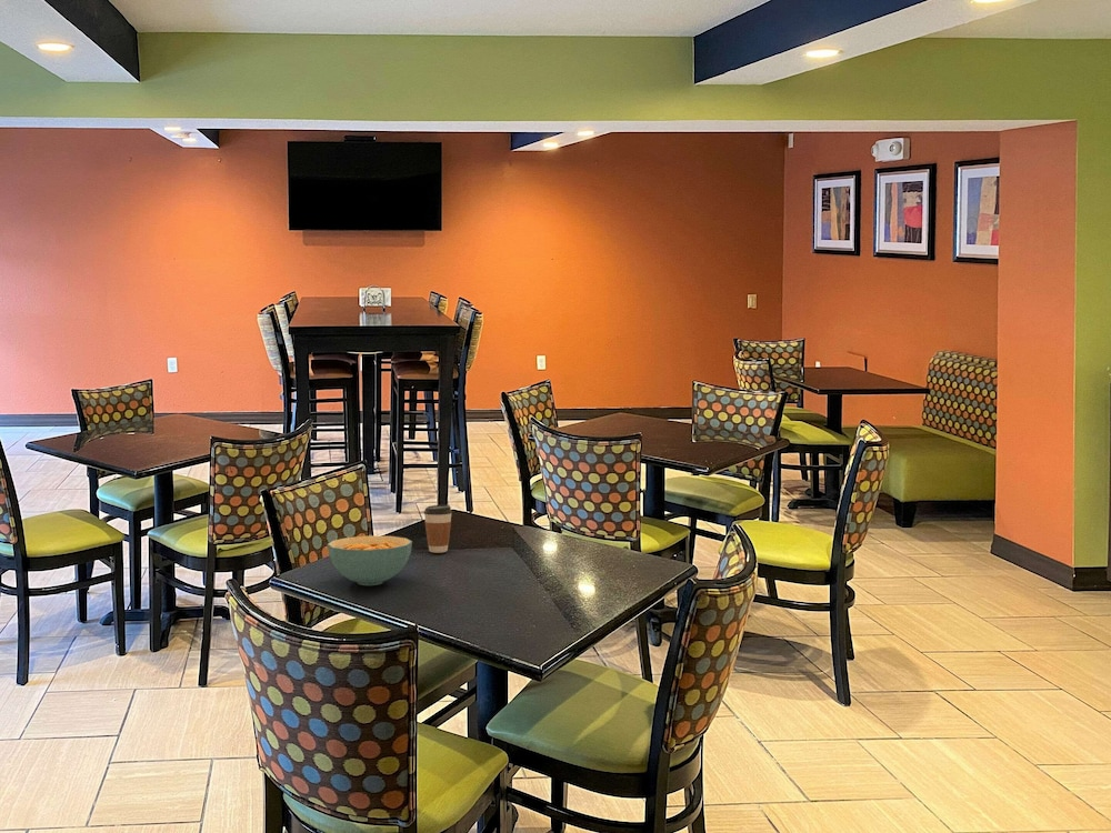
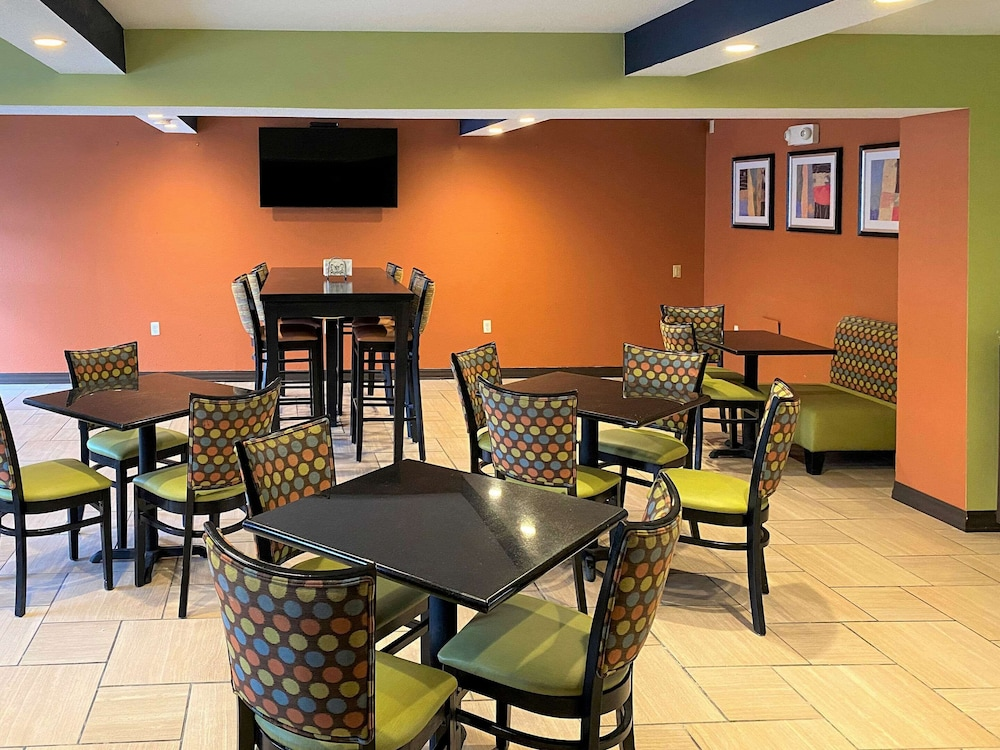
- coffee cup (438, 529)
- cereal bowl (370, 562)
